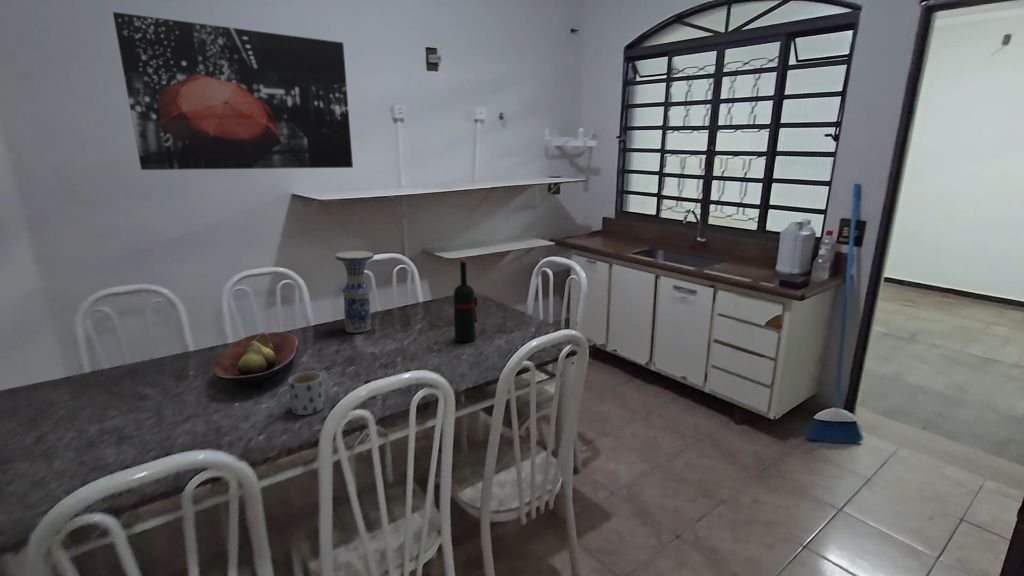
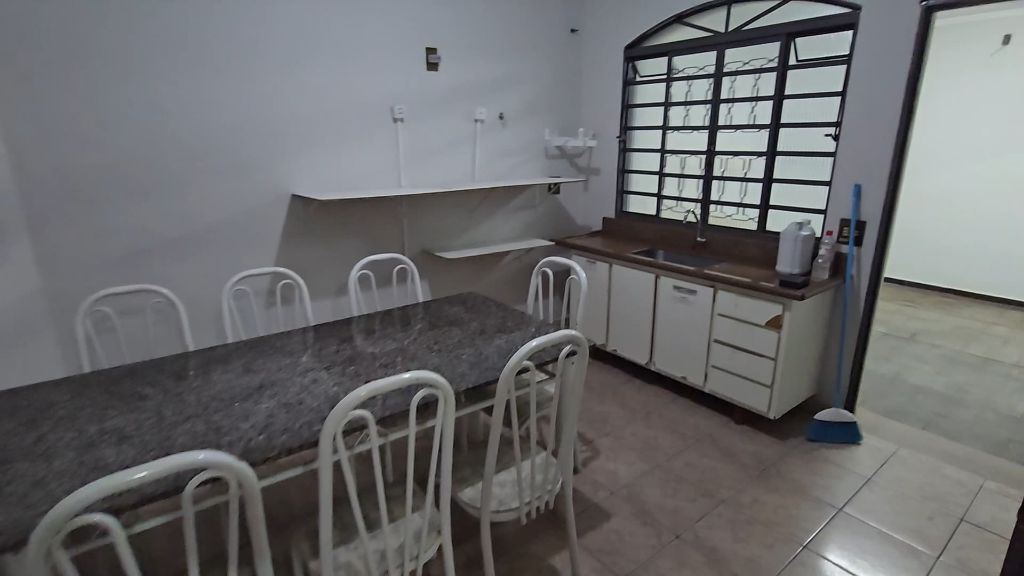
- mug (300, 394)
- wine bottle (466, 298)
- vase (357, 291)
- wall art (249, 101)
- fruit bowl (258, 354)
